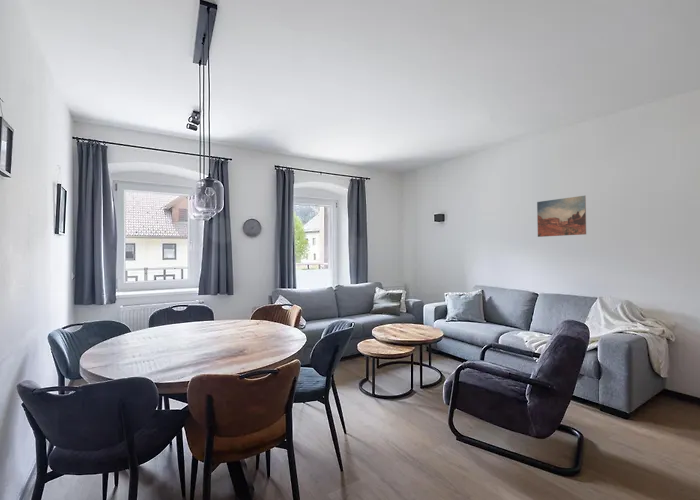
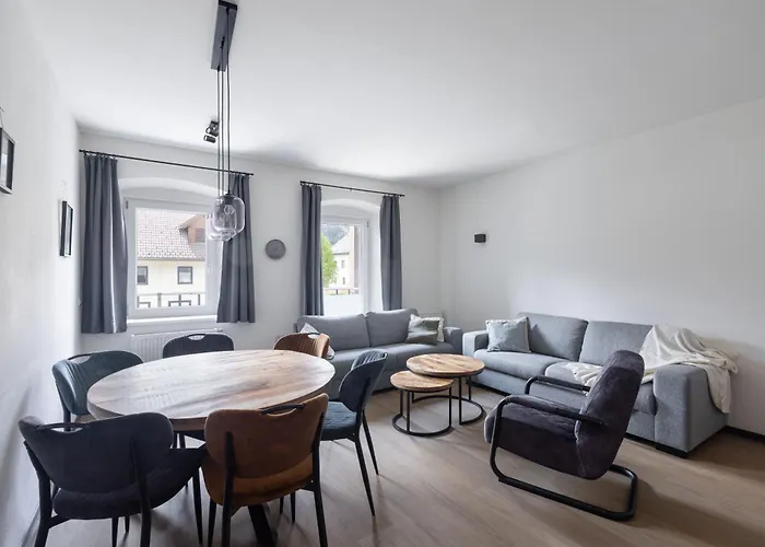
- wall art (560, 217)
